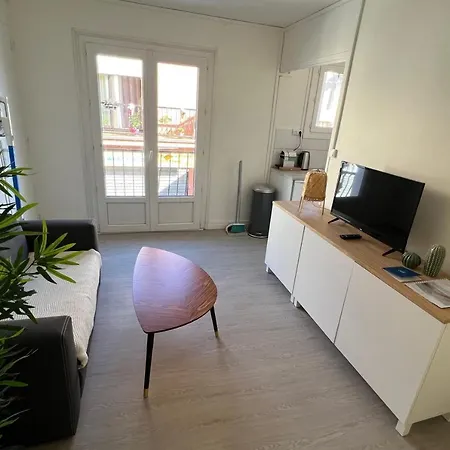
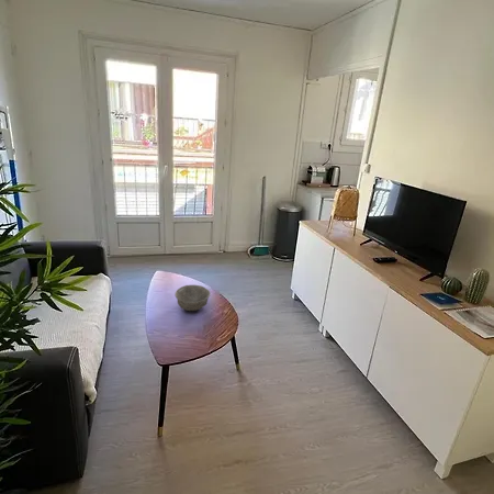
+ bowl (192, 300)
